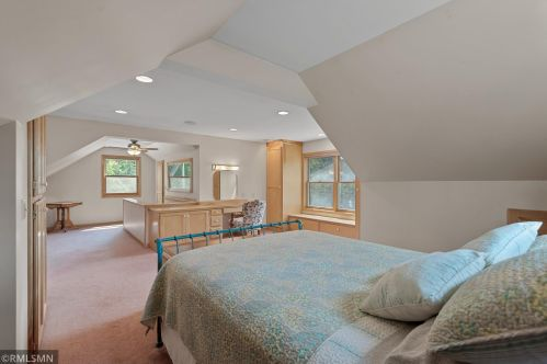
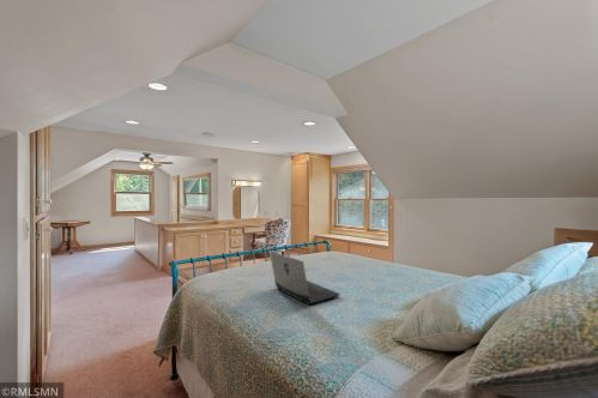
+ laptop (303, 272)
